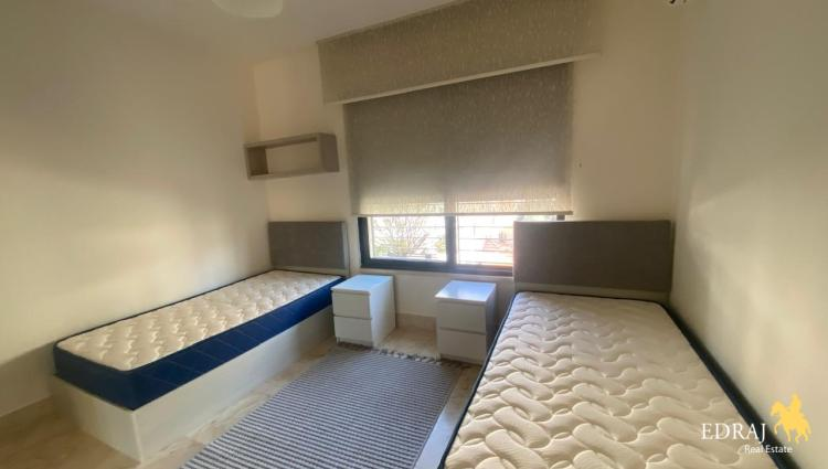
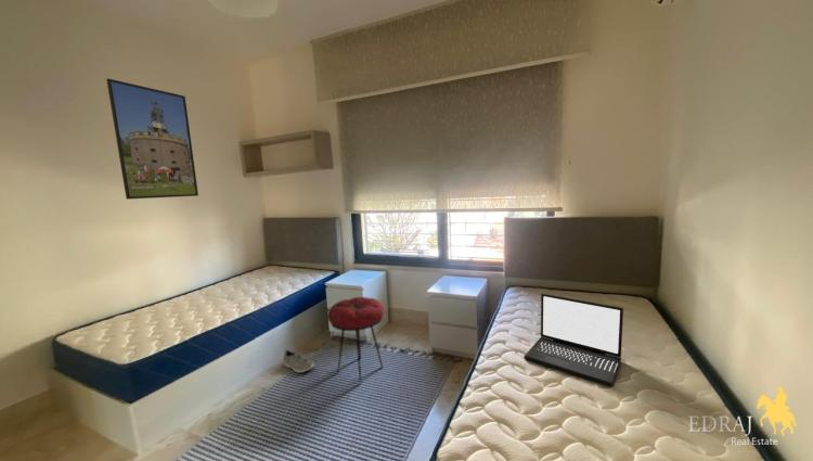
+ laptop (572, 333)
+ sneaker (297, 360)
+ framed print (157, 143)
+ stool (358, 336)
